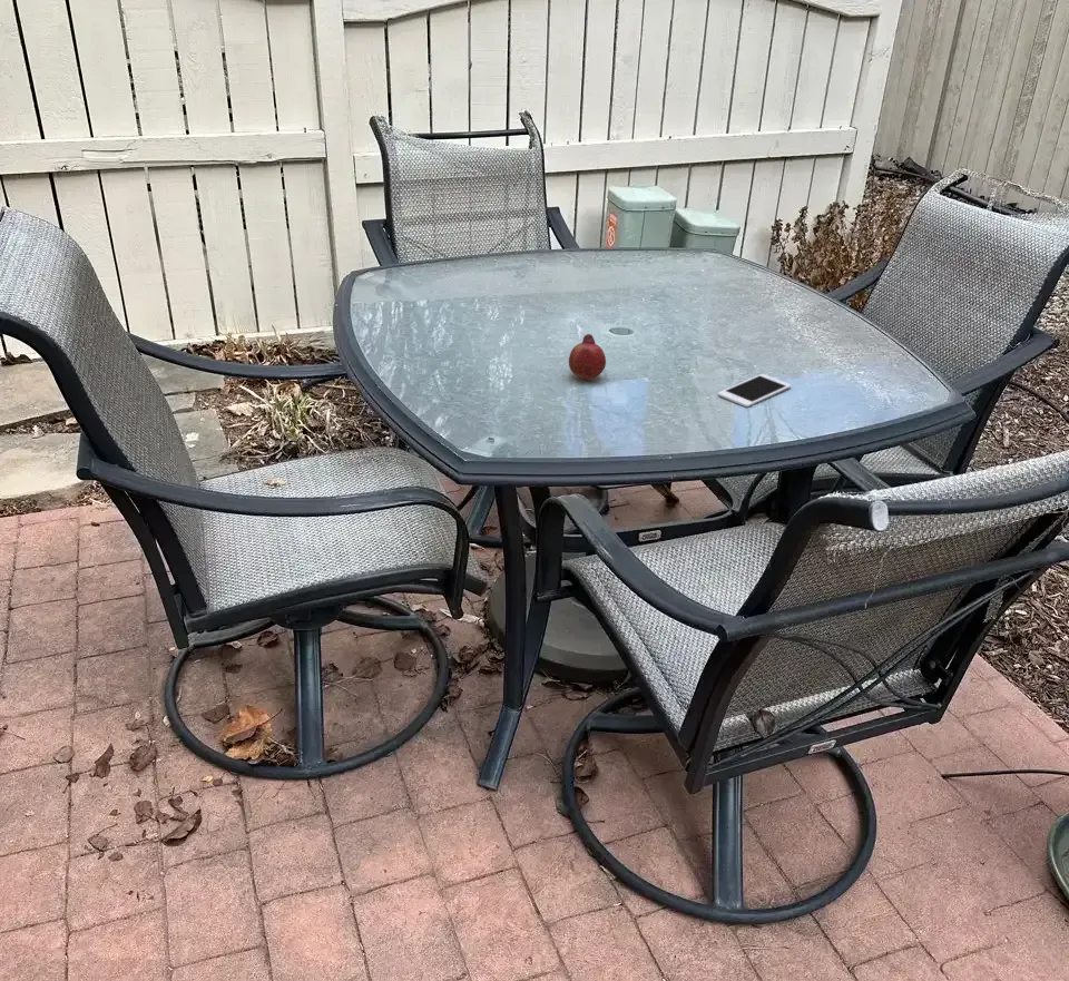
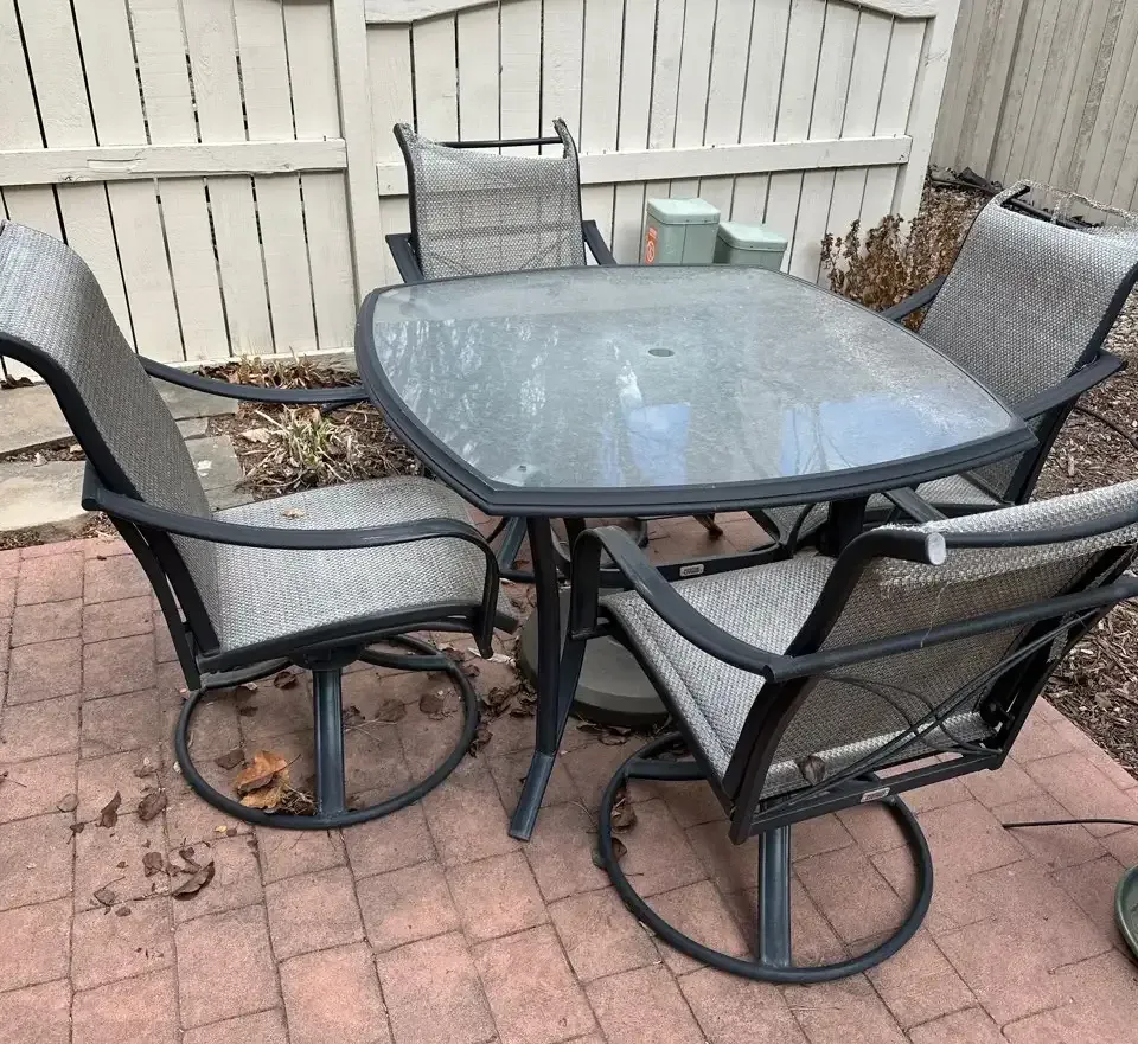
- fruit (587, 357)
- cell phone (754, 390)
